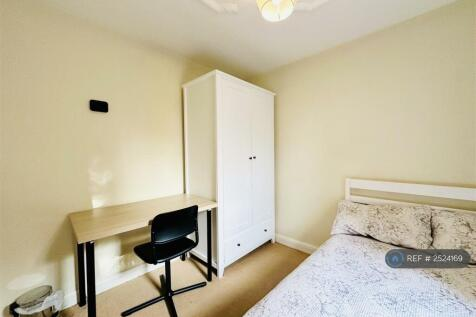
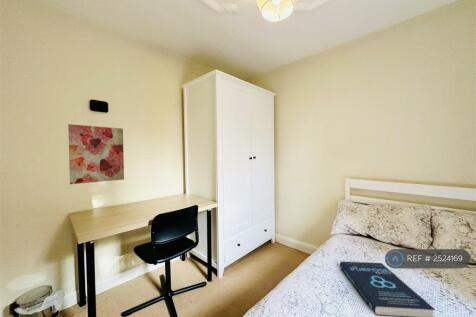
+ book (378, 284)
+ wall art (98, 154)
